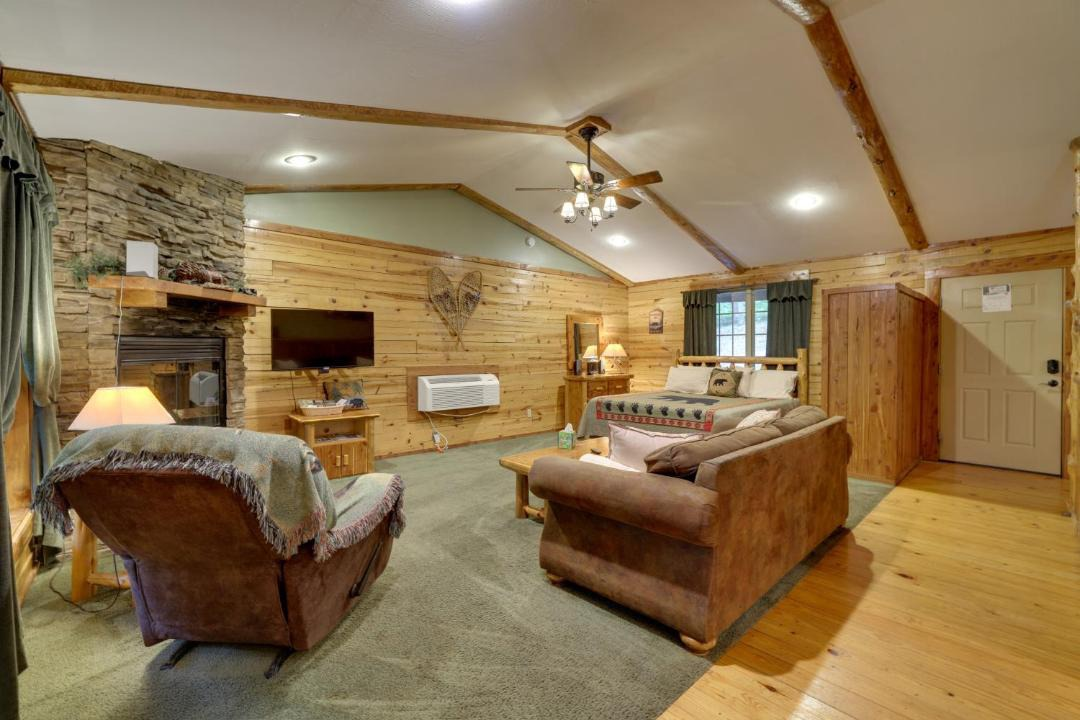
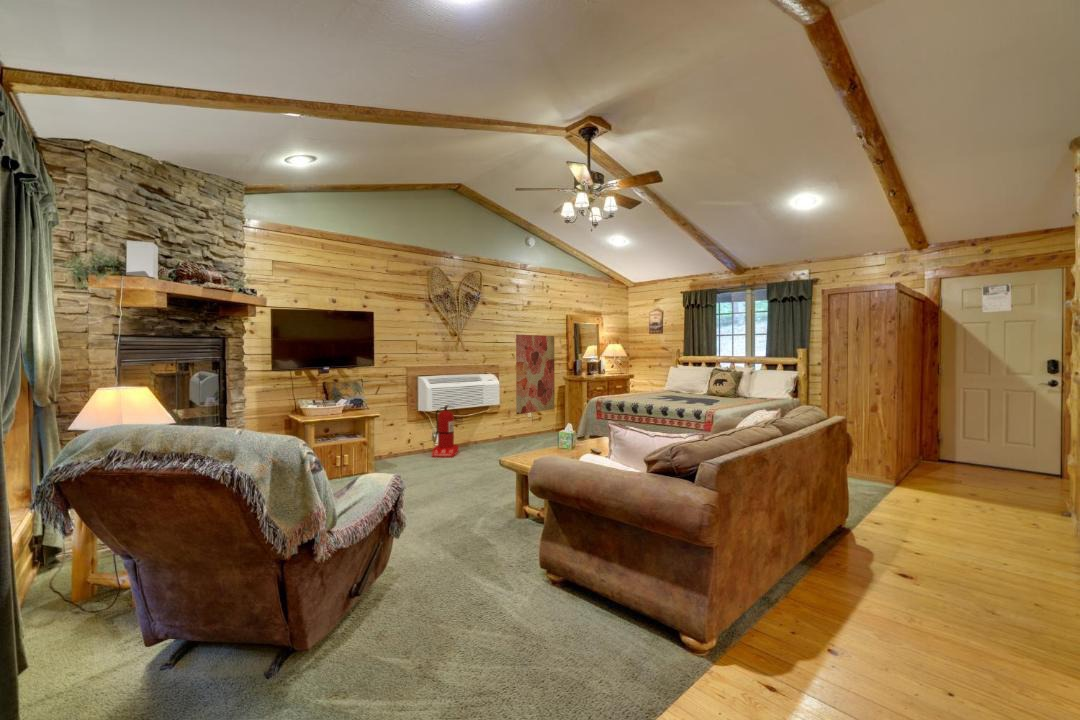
+ wall art (536, 373)
+ fire extinguisher (445, 428)
